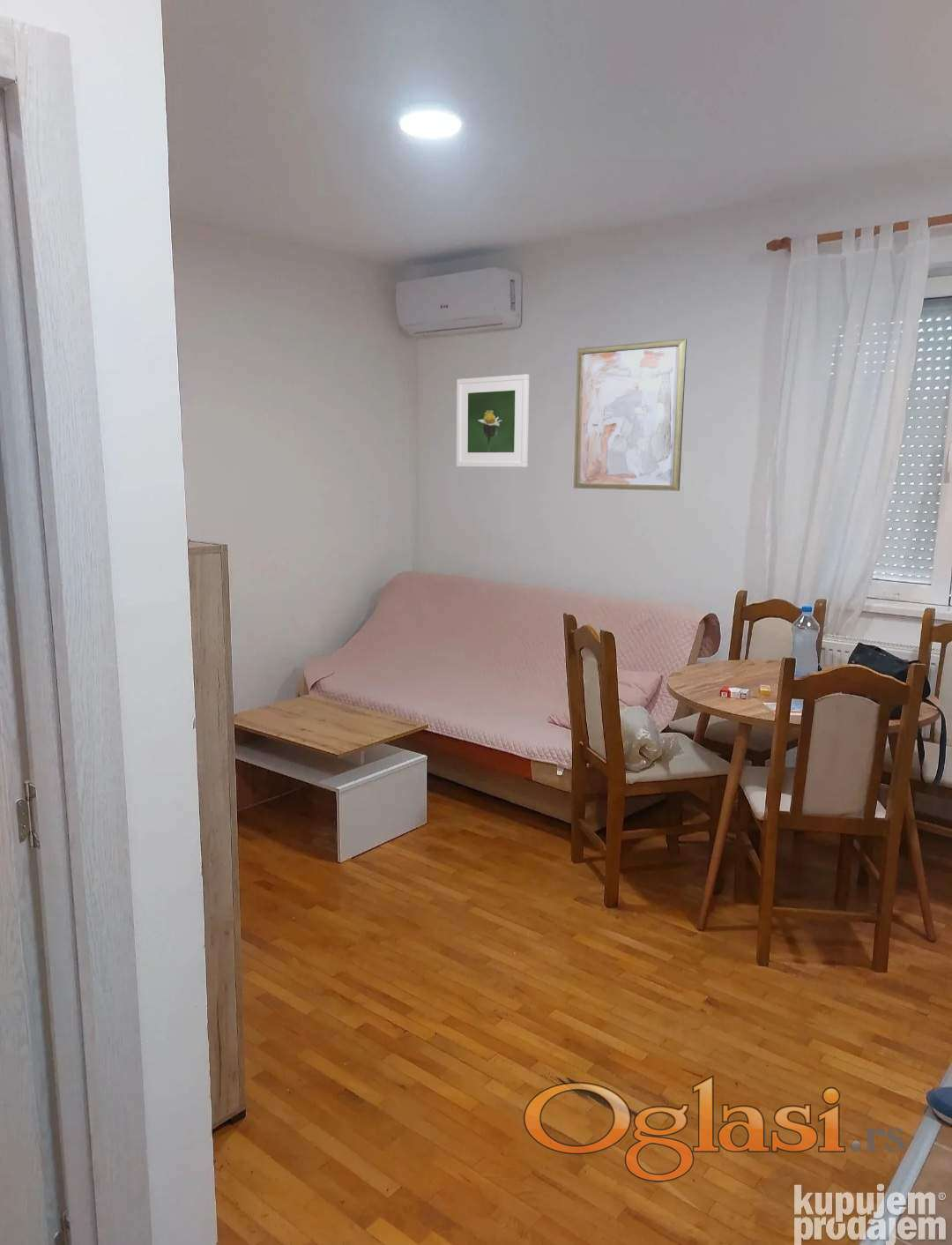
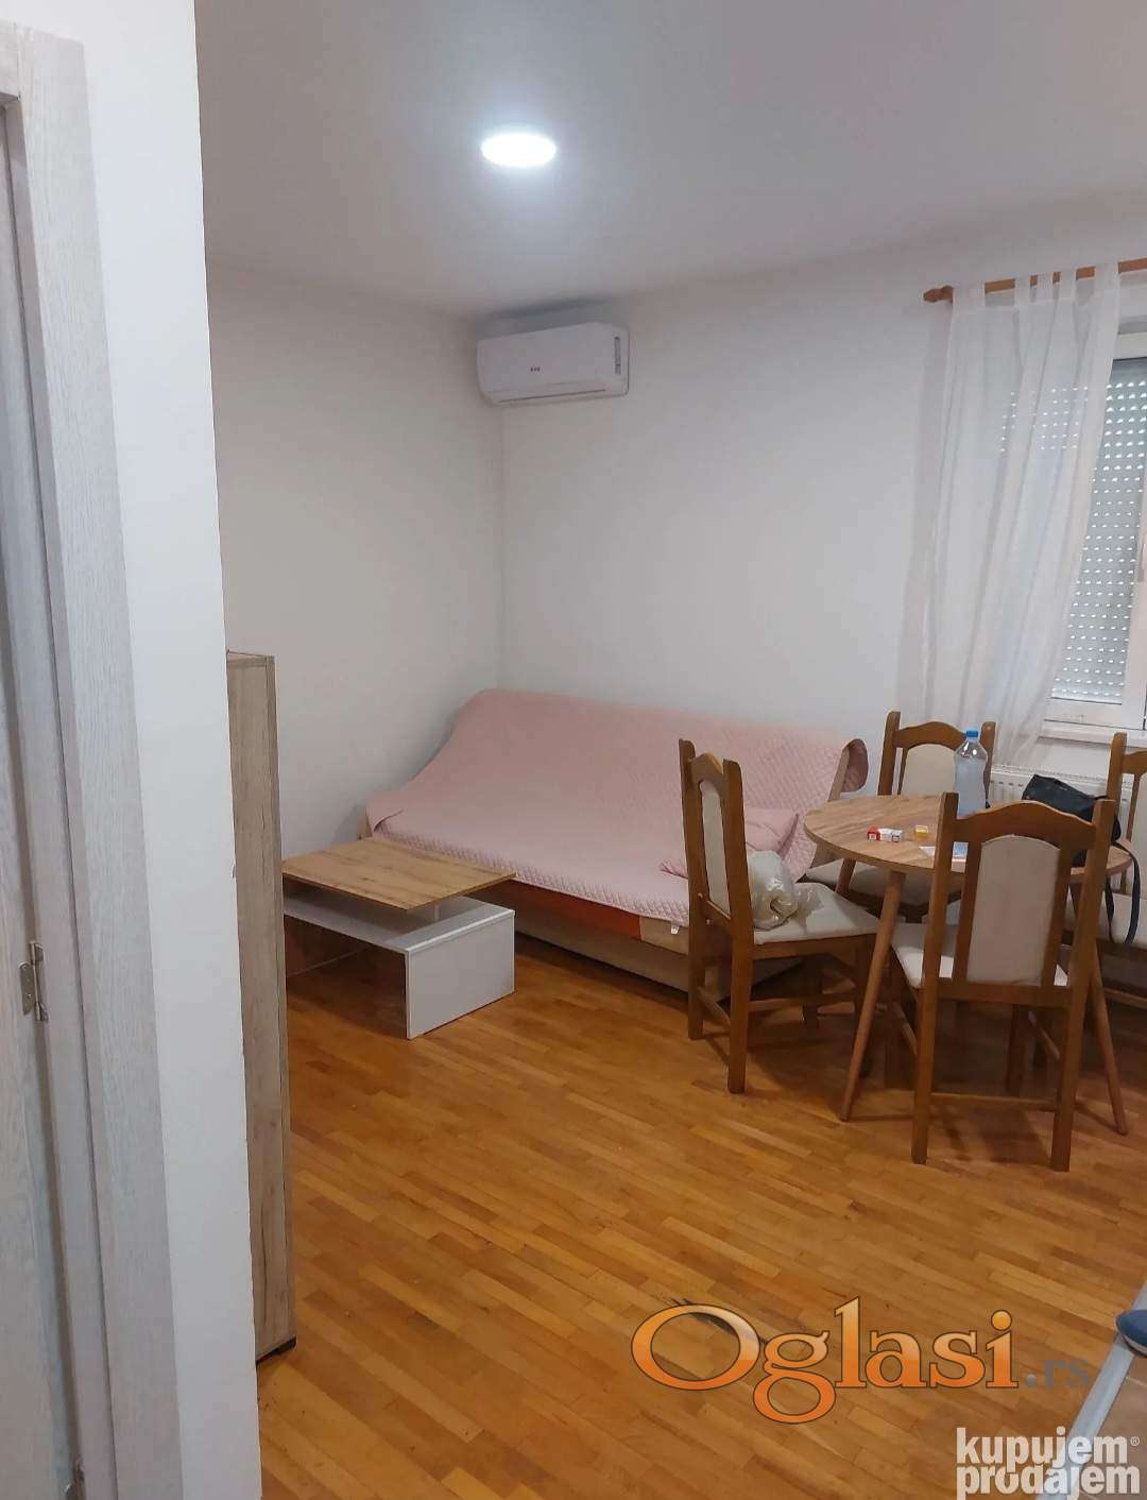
- wall art (626, 417)
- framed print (491, 421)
